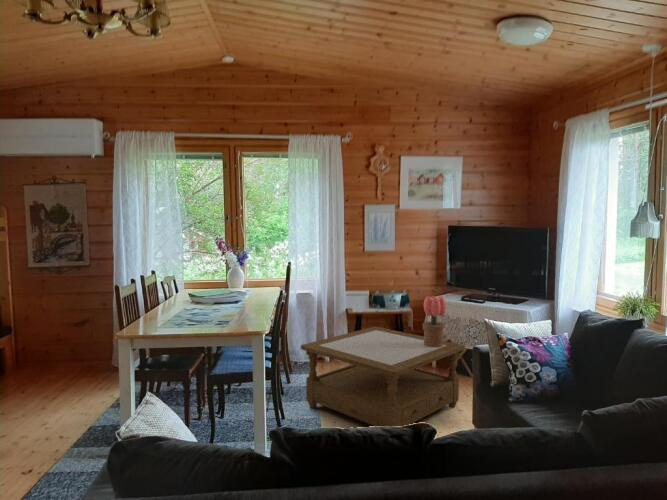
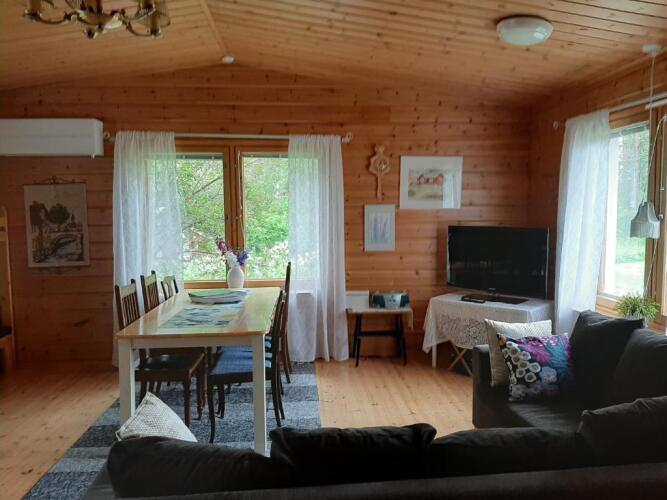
- coffee table (382, 376)
- potted flower (434, 320)
